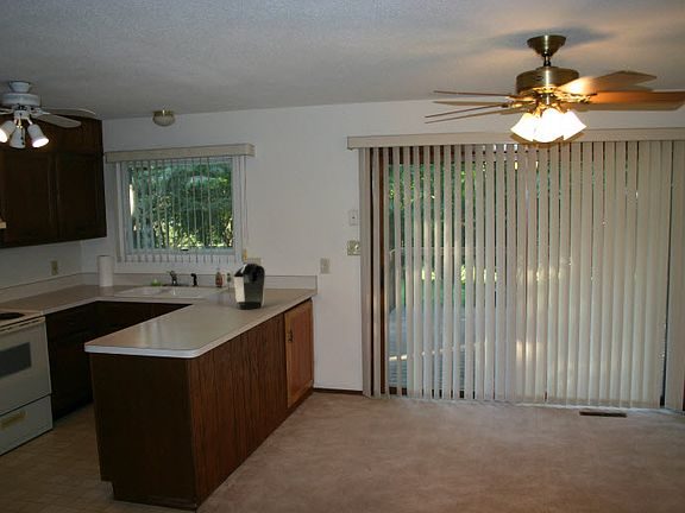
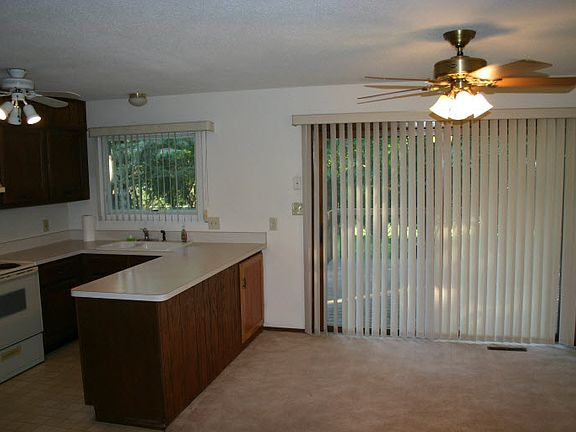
- coffee maker (243, 285)
